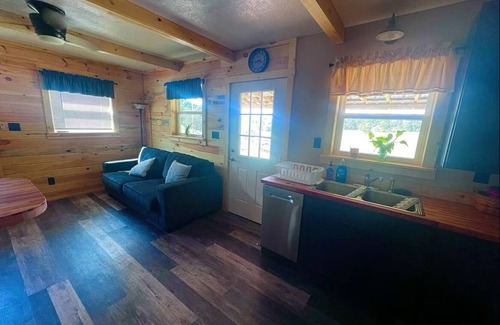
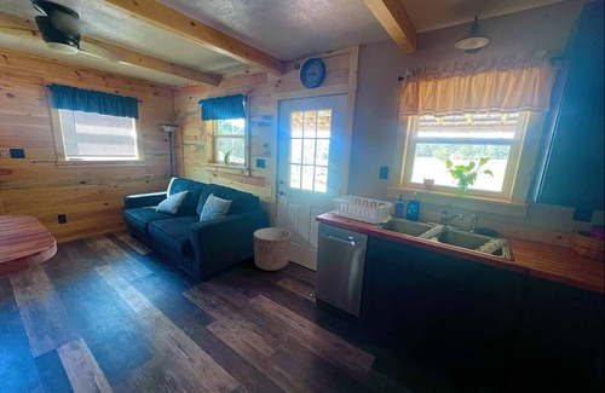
+ planter (271, 249)
